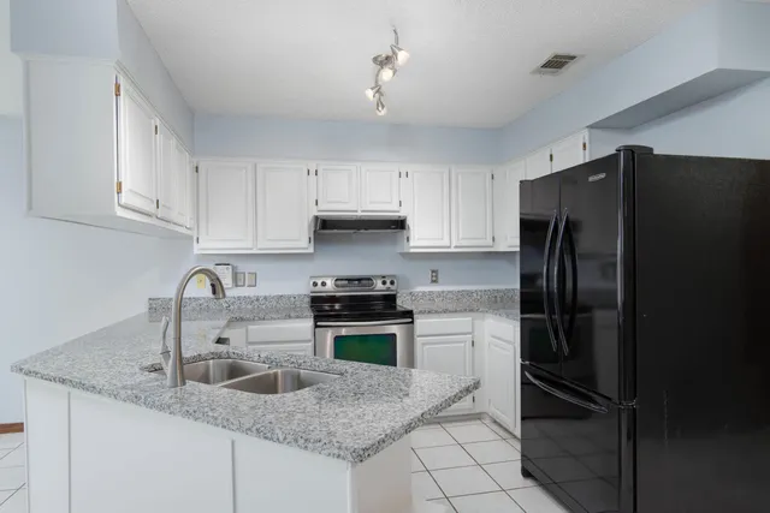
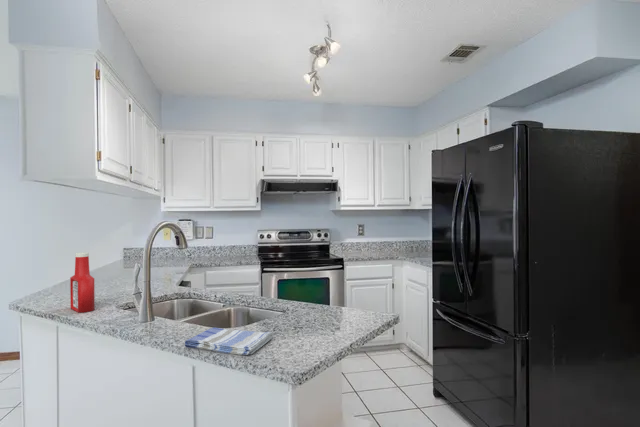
+ dish towel (230, 338)
+ soap bottle (82, 280)
